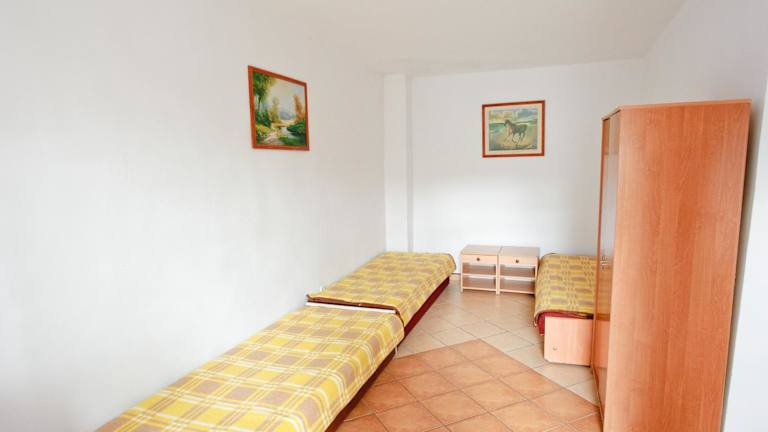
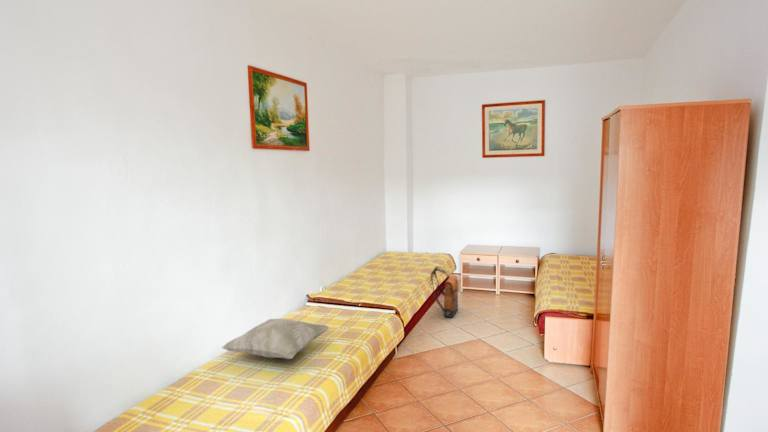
+ decorative pillow (278, 337)
+ backpack (445, 290)
